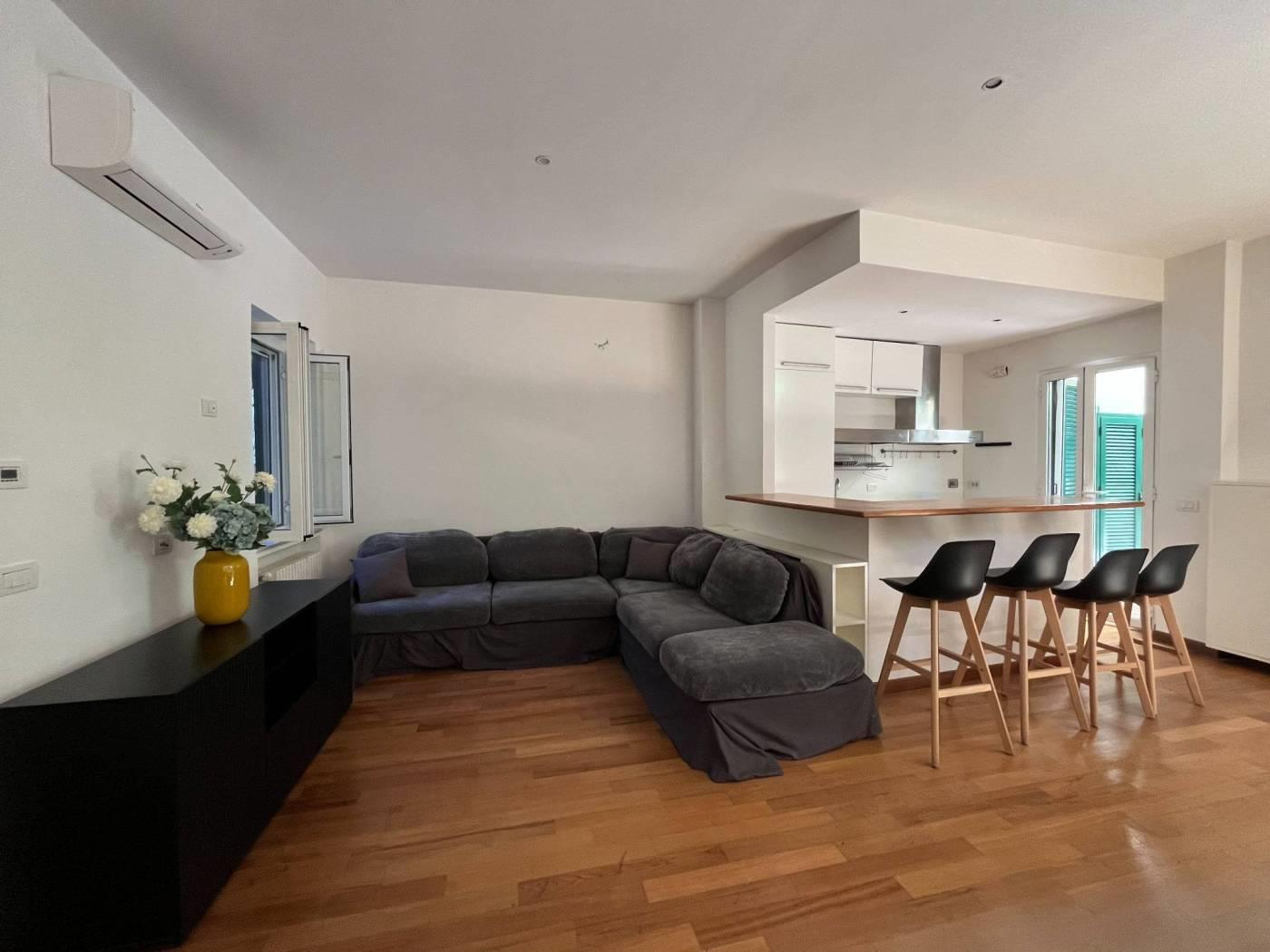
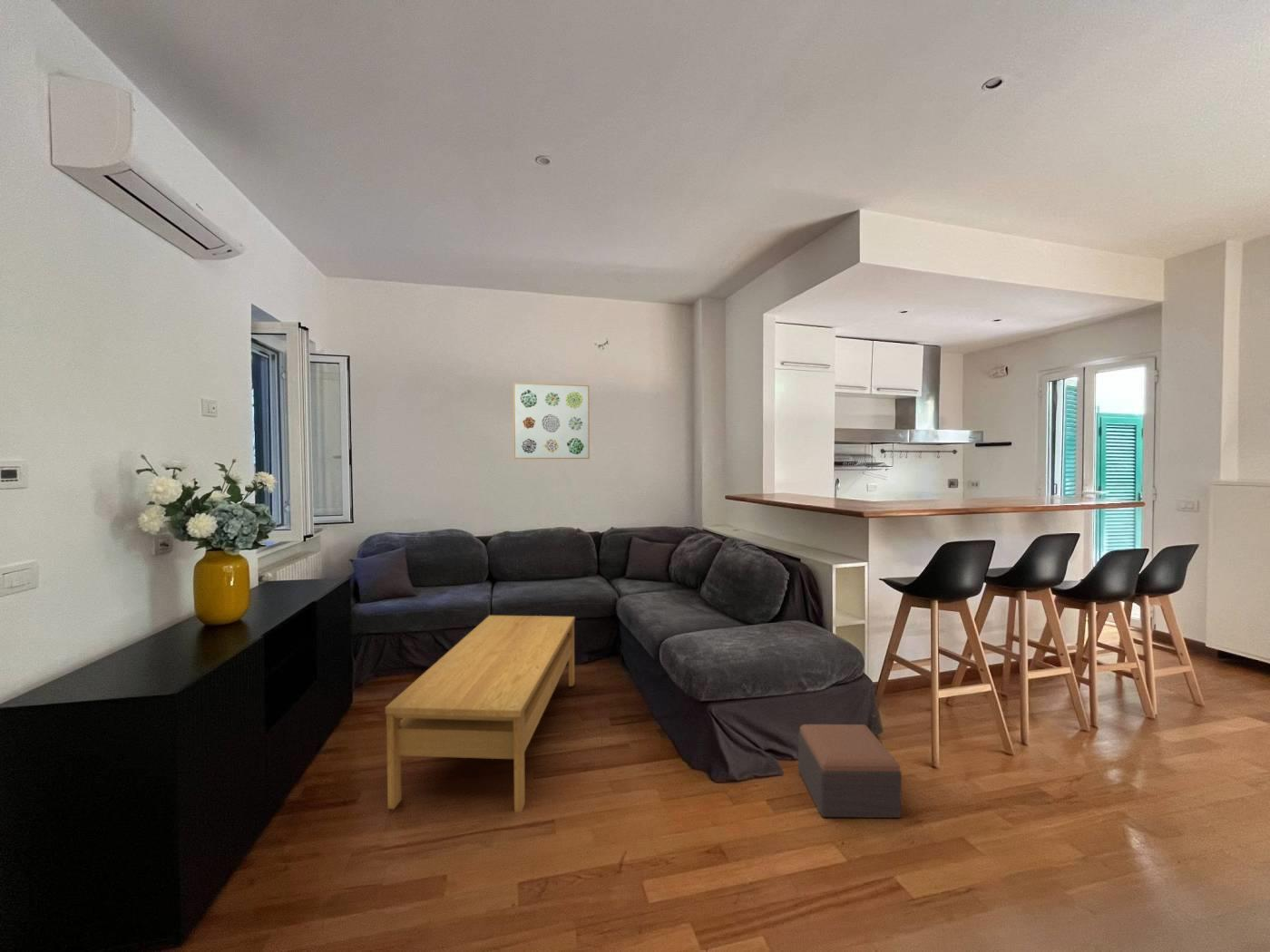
+ footstool (845, 765)
+ wall art (552, 422)
+ coffee table (502, 692)
